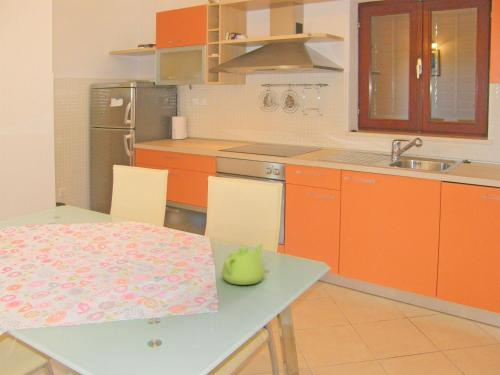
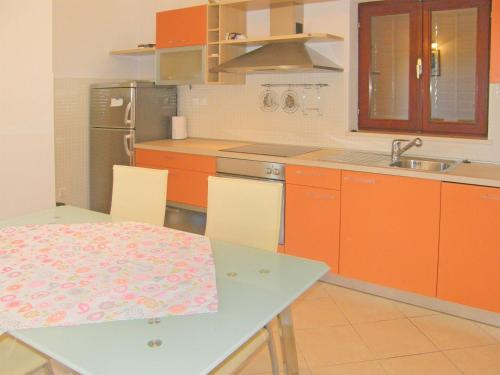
- teapot (244, 263)
